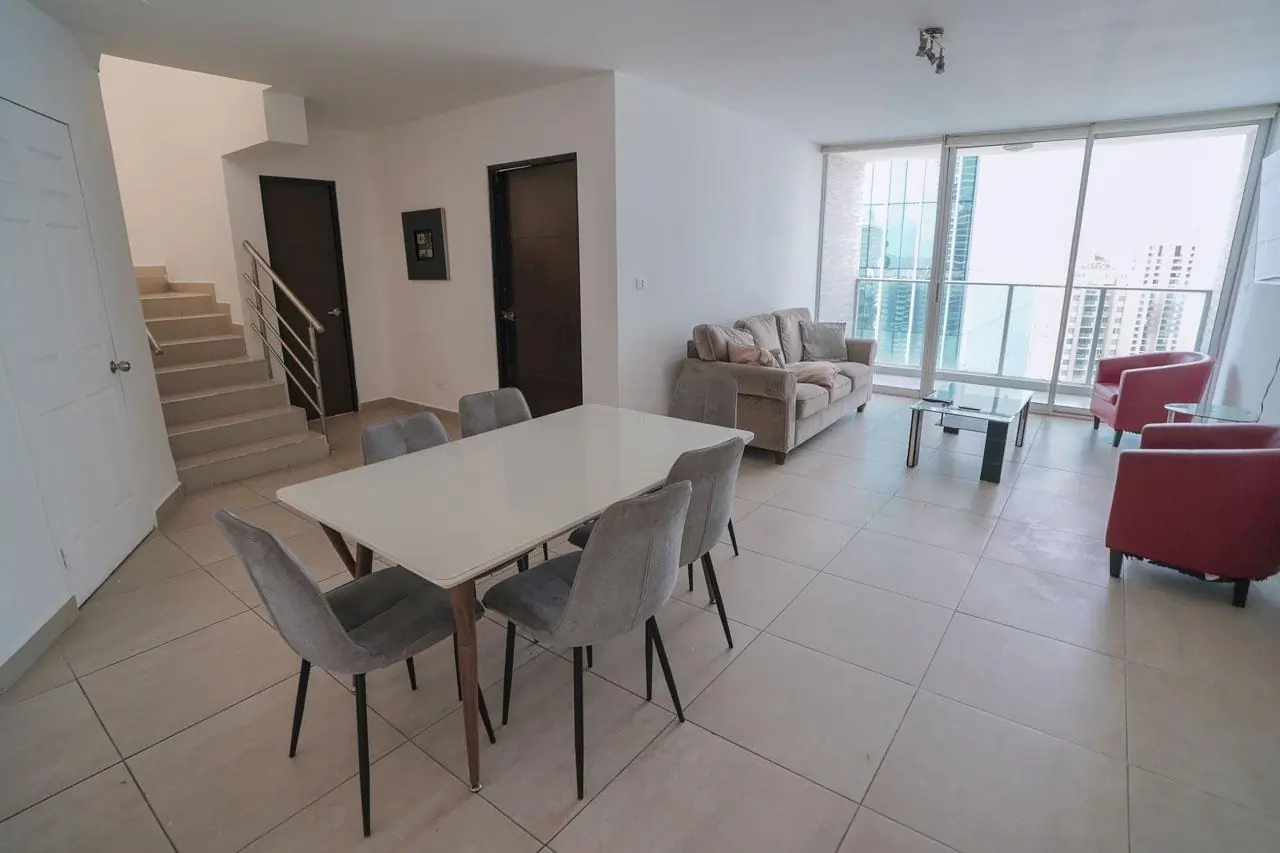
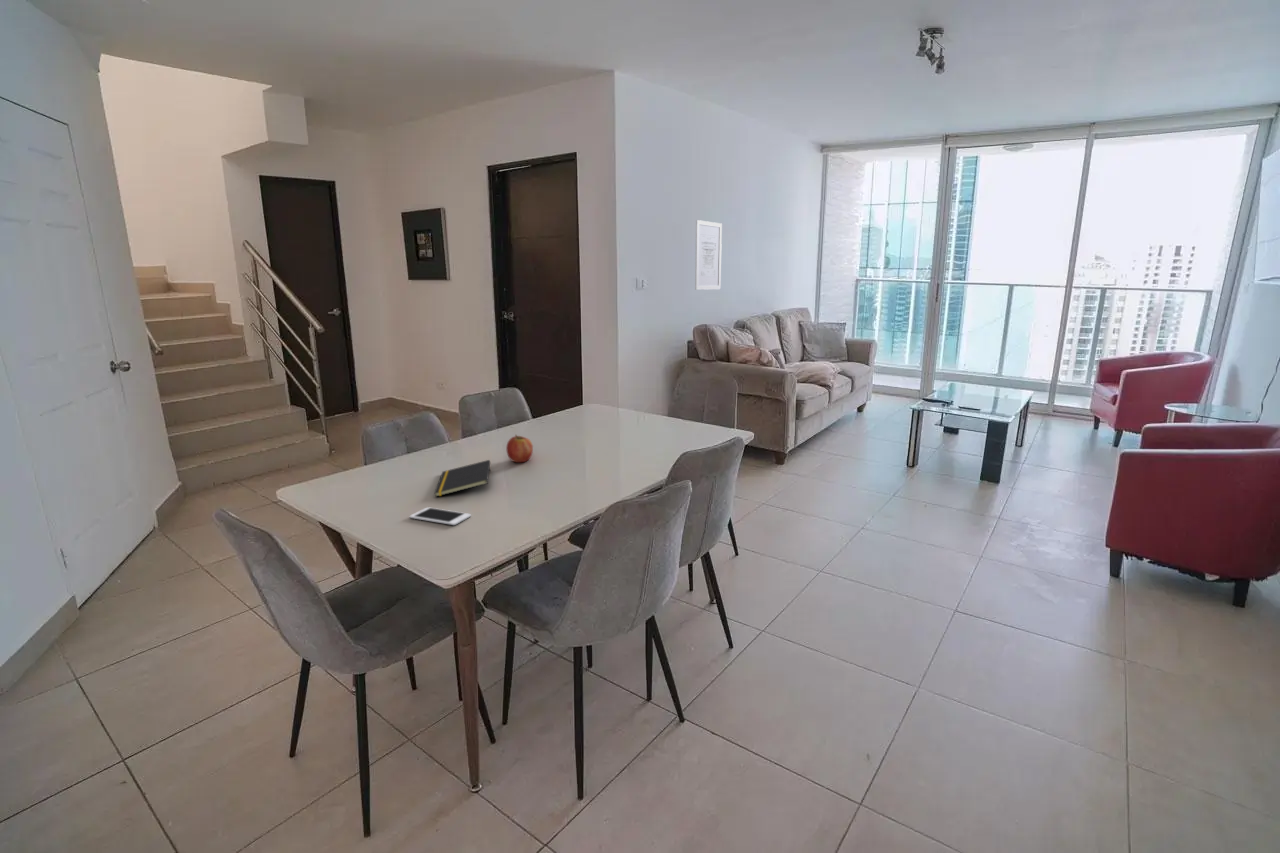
+ cell phone (440, 516)
+ fruit (519, 447)
+ wall art (708, 256)
+ notepad (464, 477)
